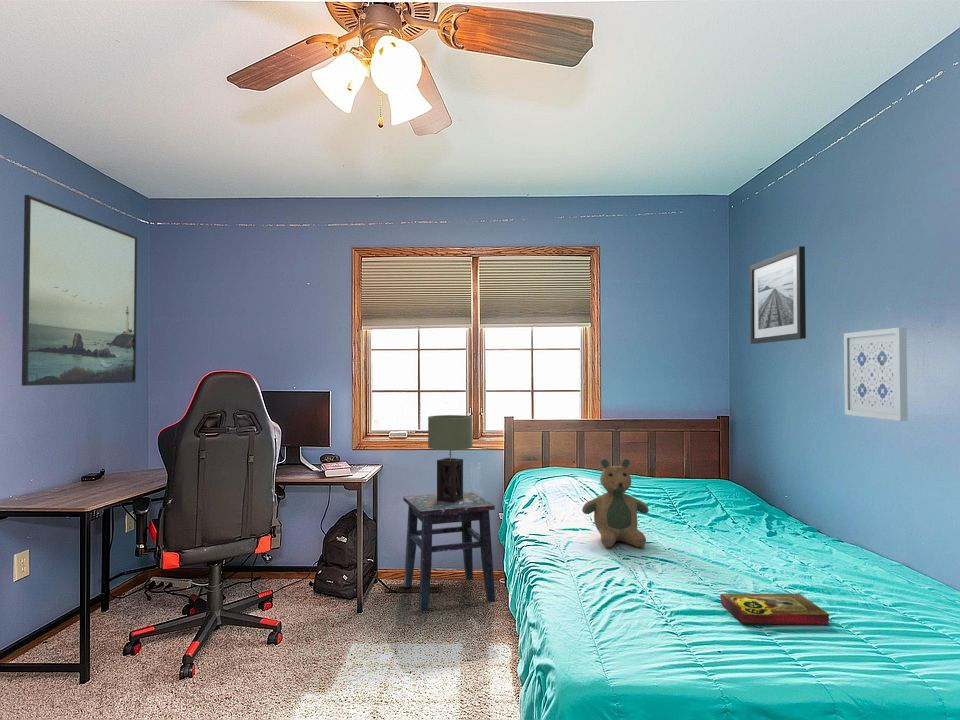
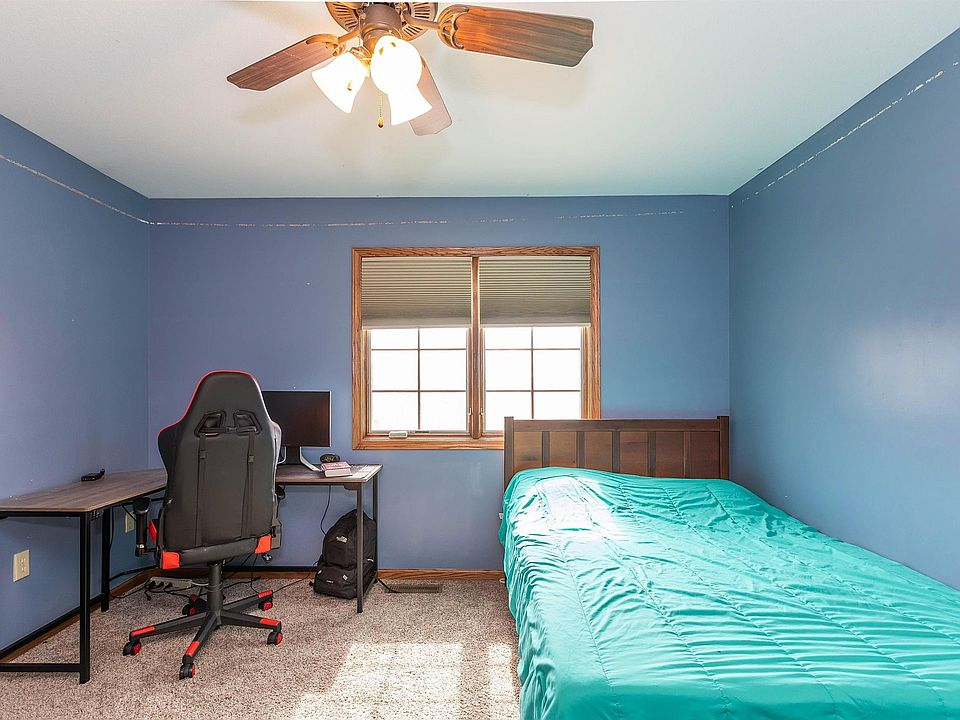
- table lamp (450, 457)
- book (772, 608)
- wall art (775, 299)
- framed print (87, 301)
- wall art (873, 374)
- teddy bear (618, 501)
- side table (447, 546)
